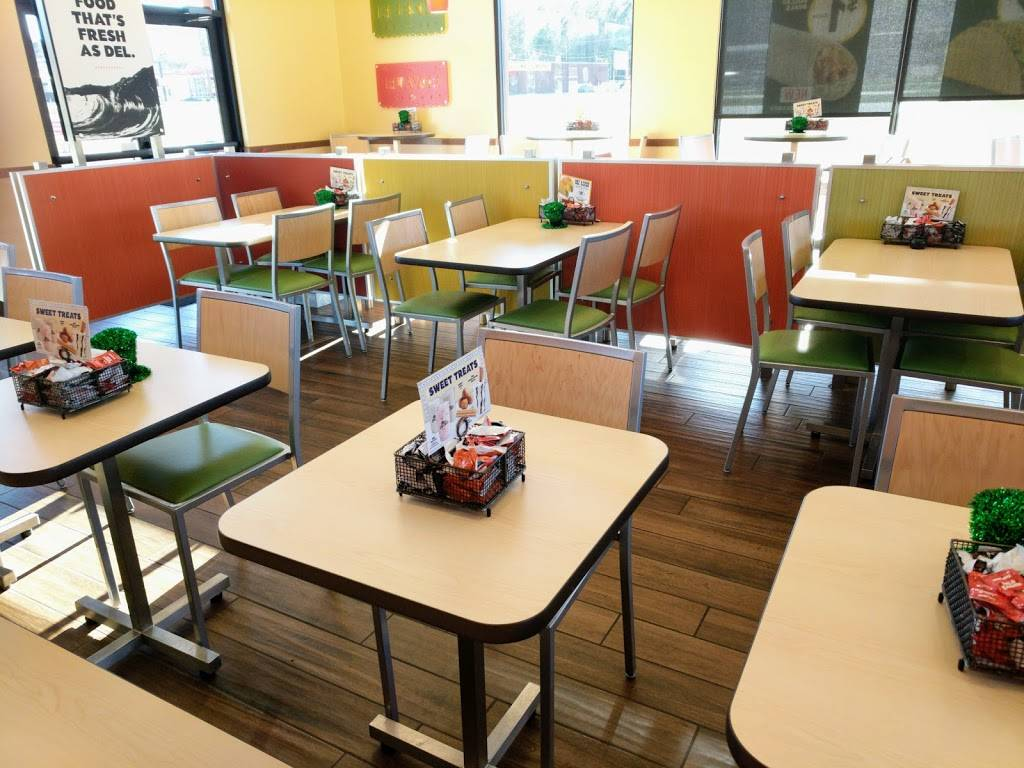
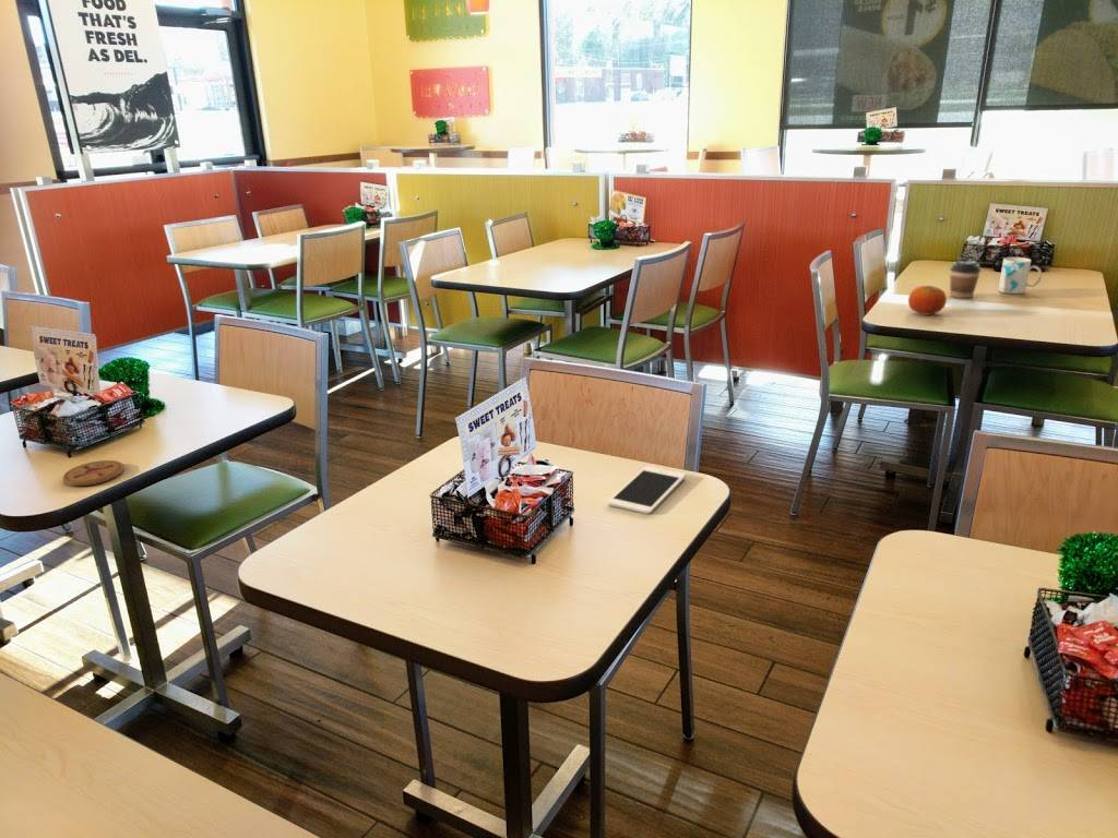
+ fruit (927, 300)
+ cell phone (647, 488)
+ mug (1021, 276)
+ coffee cup (964, 277)
+ coaster (93, 472)
